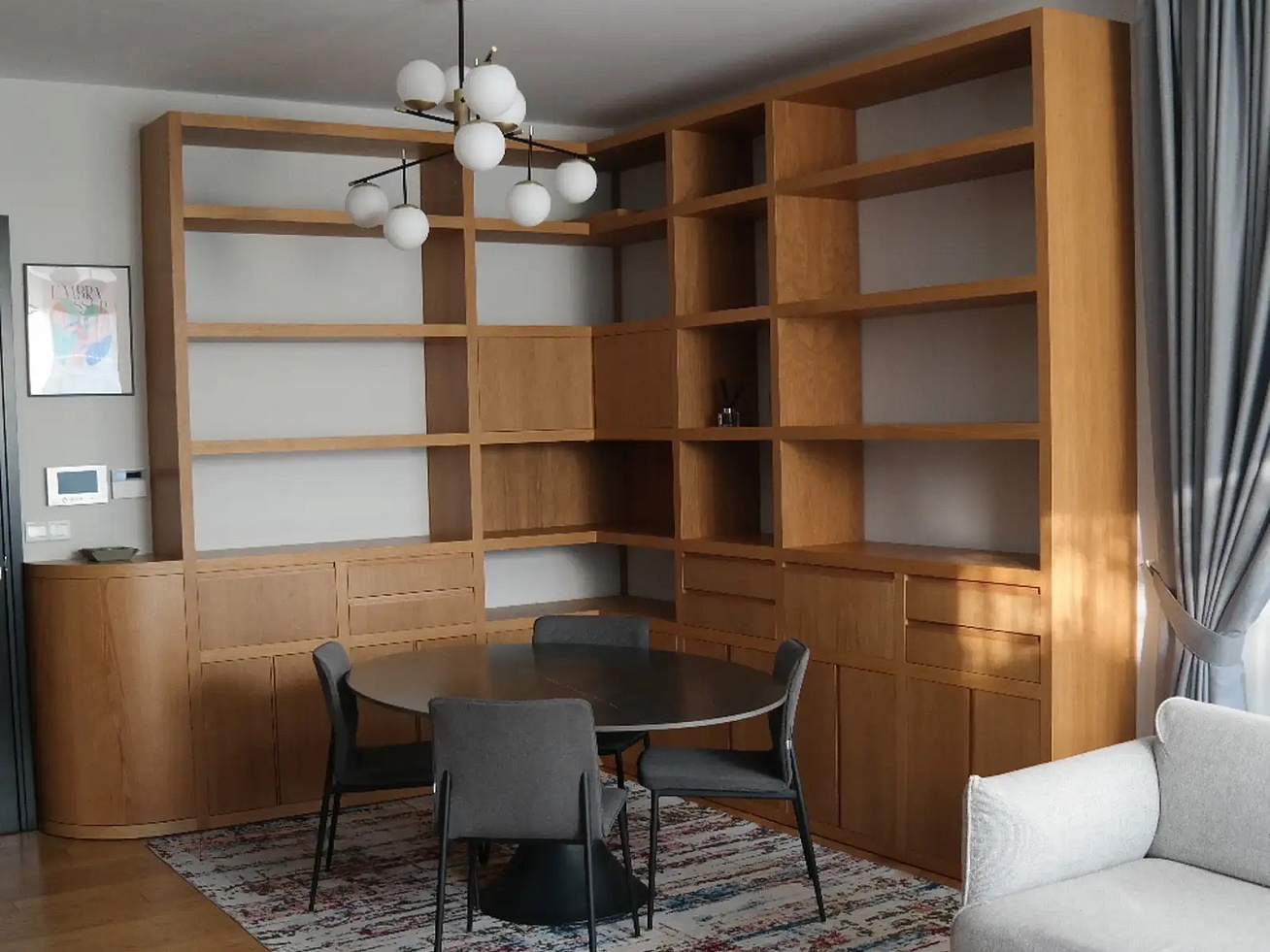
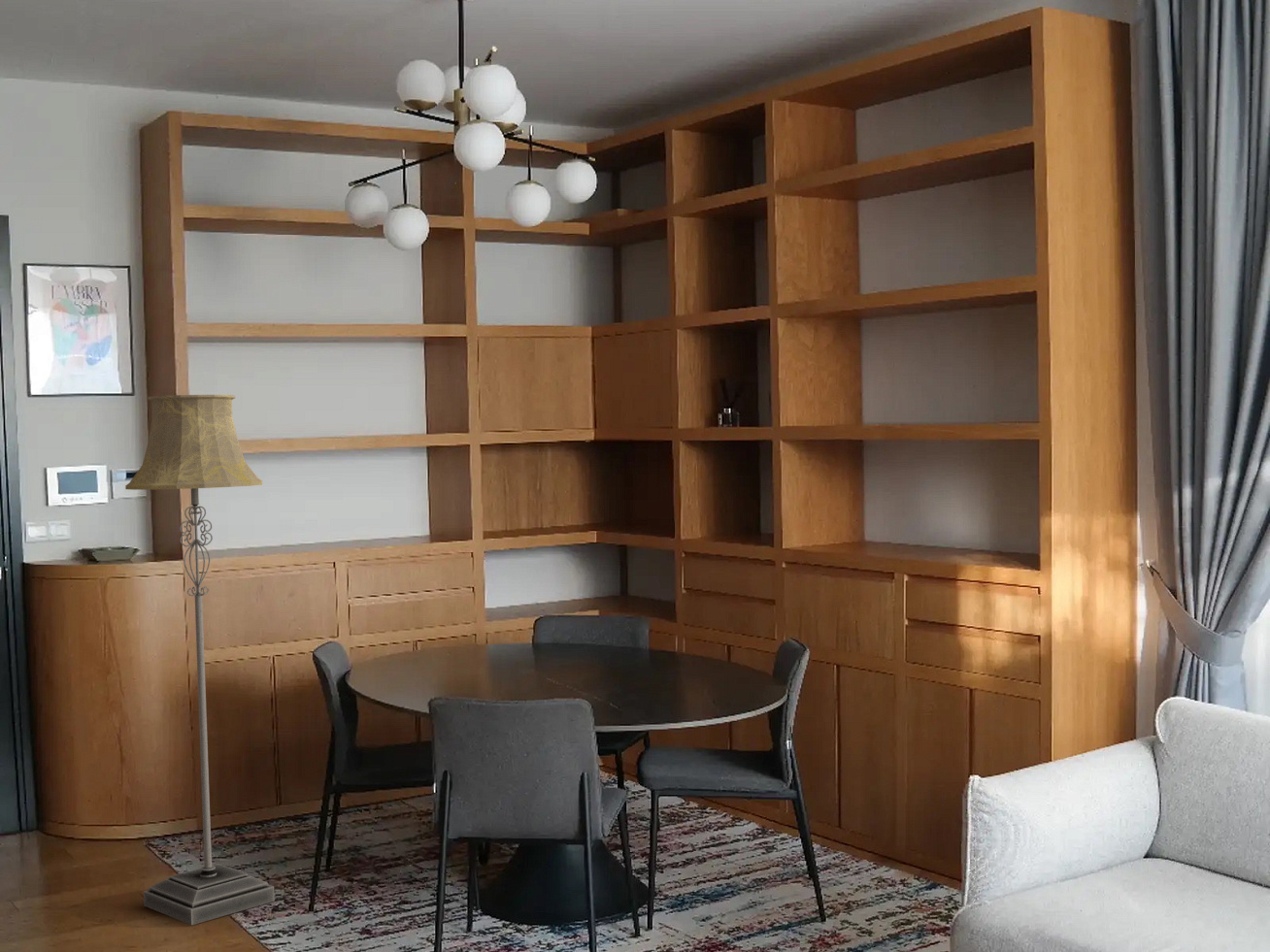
+ floor lamp (201, 650)
